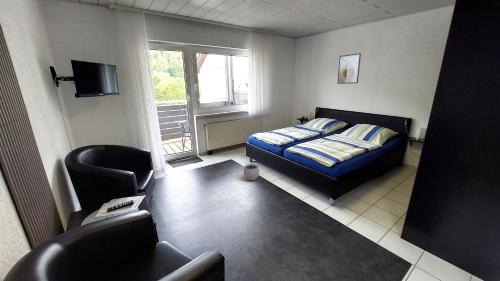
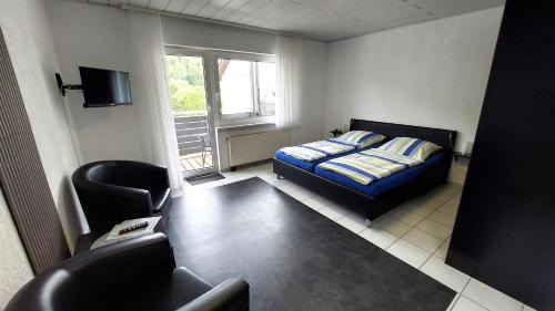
- plant pot (251, 170)
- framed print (348, 69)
